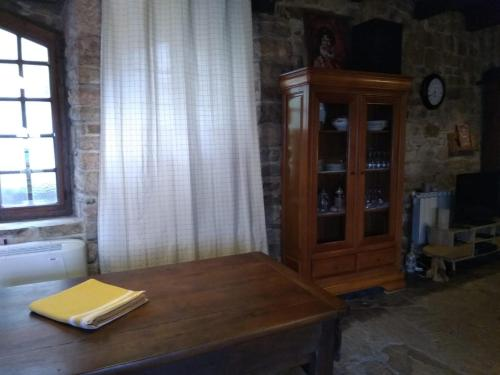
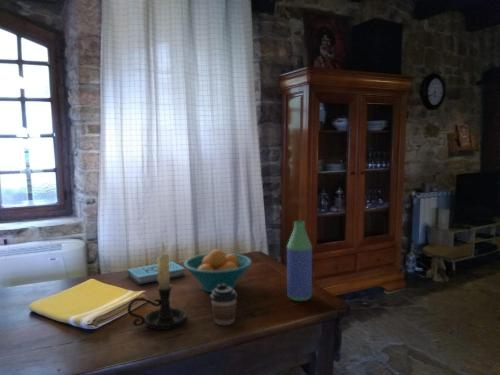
+ book (156, 272)
+ bottle (299, 260)
+ fruit bowl (218, 268)
+ candle holder (157, 281)
+ coffee cup (224, 304)
